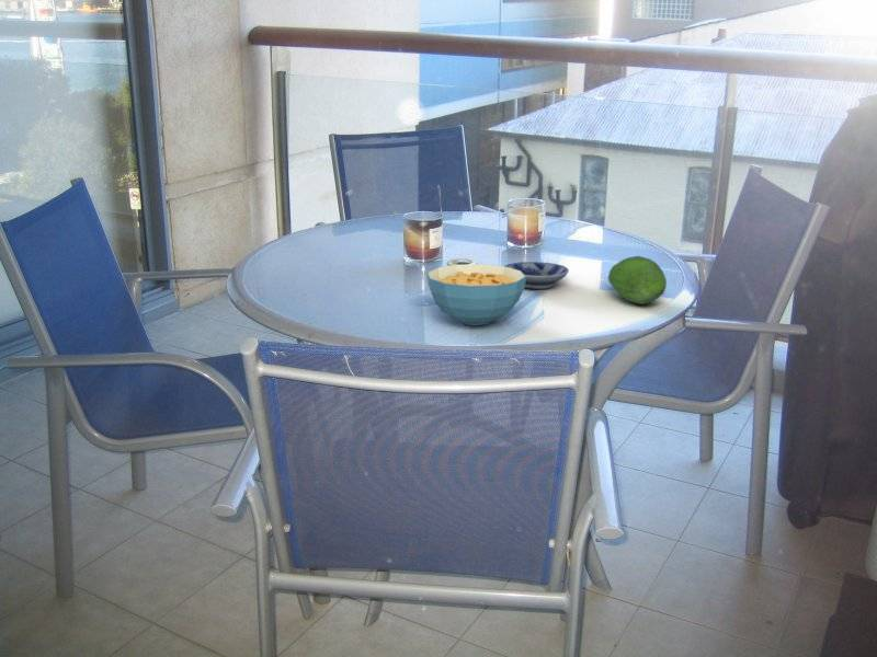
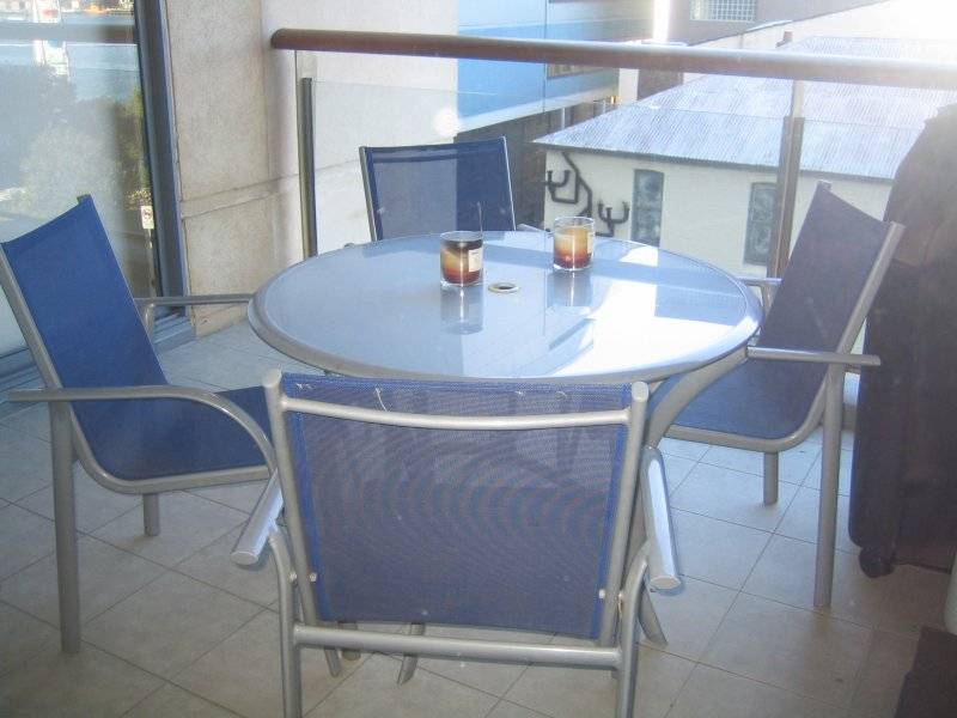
- bowl (535, 276)
- cereal bowl (475, 298)
- fruit (635, 278)
